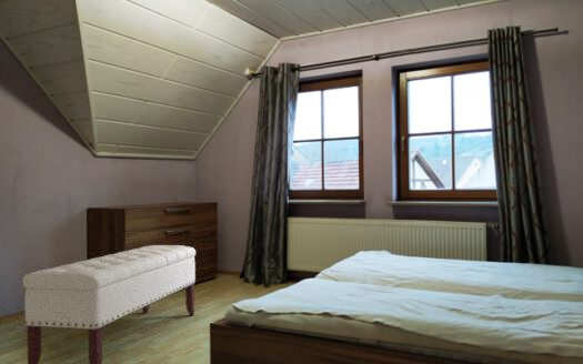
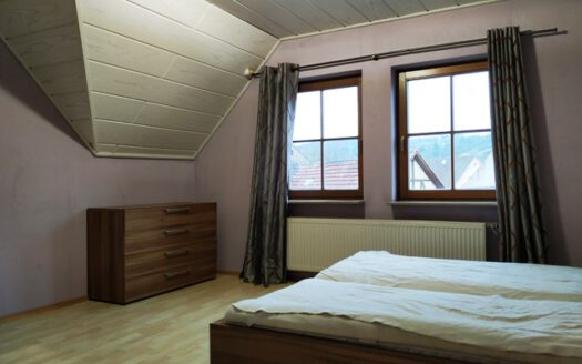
- bench (125, 296)
